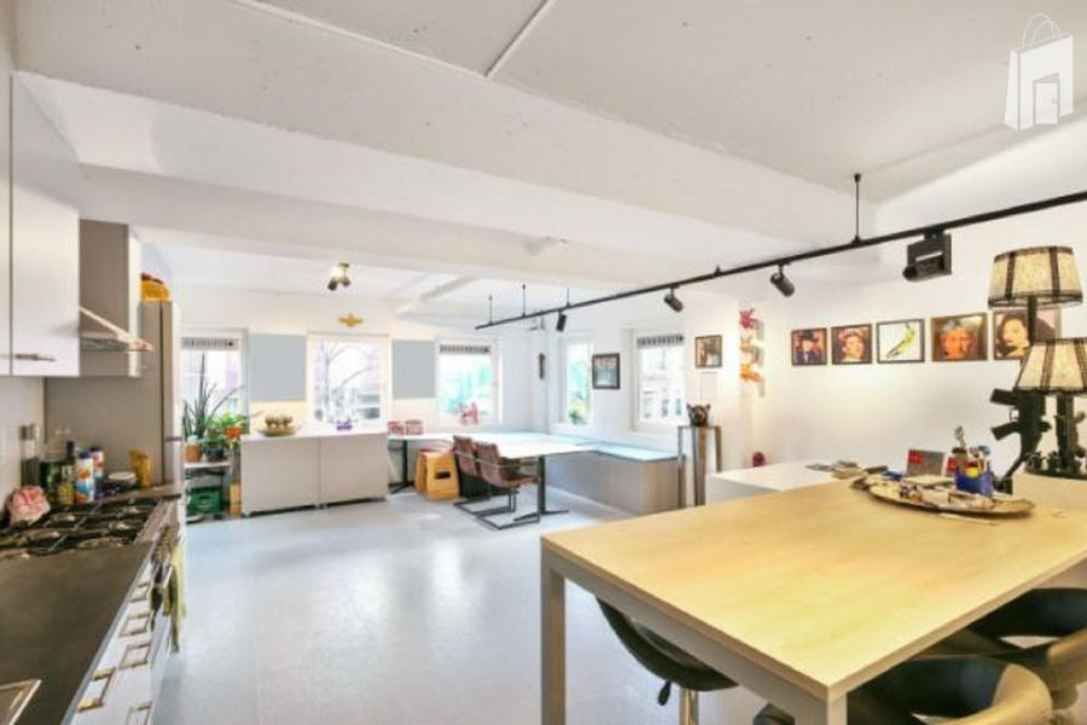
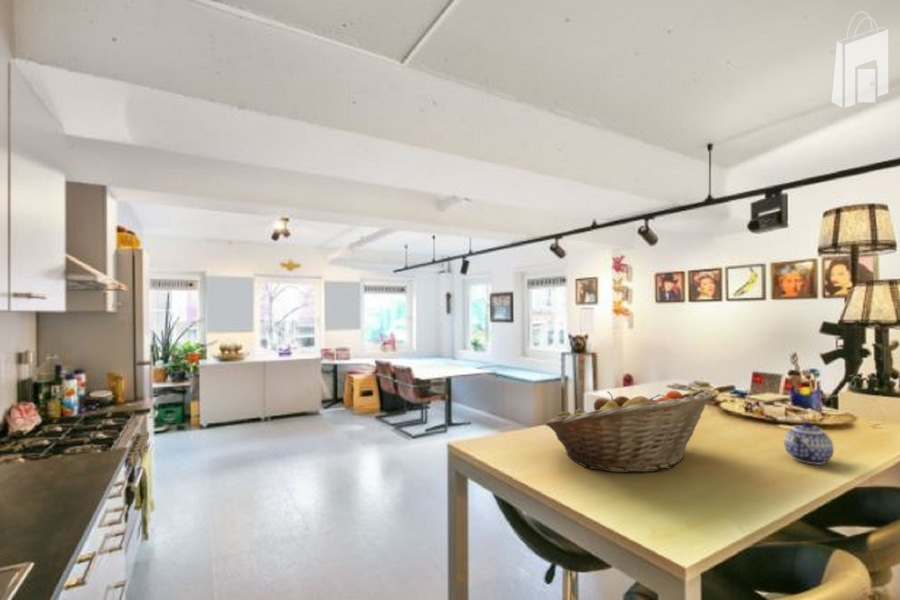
+ teapot (808, 441)
+ fruit basket (629, 421)
